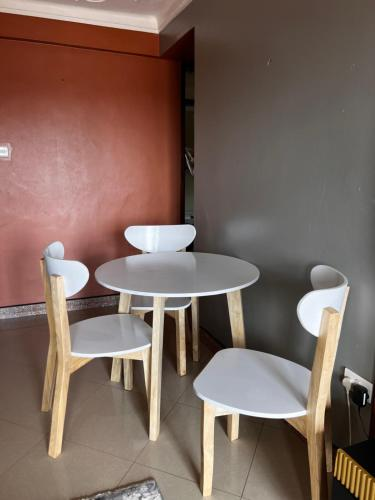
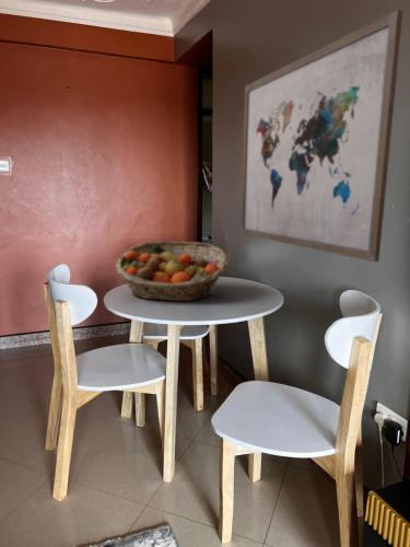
+ wall art (297, 154)
+ fruit basket (172, 269)
